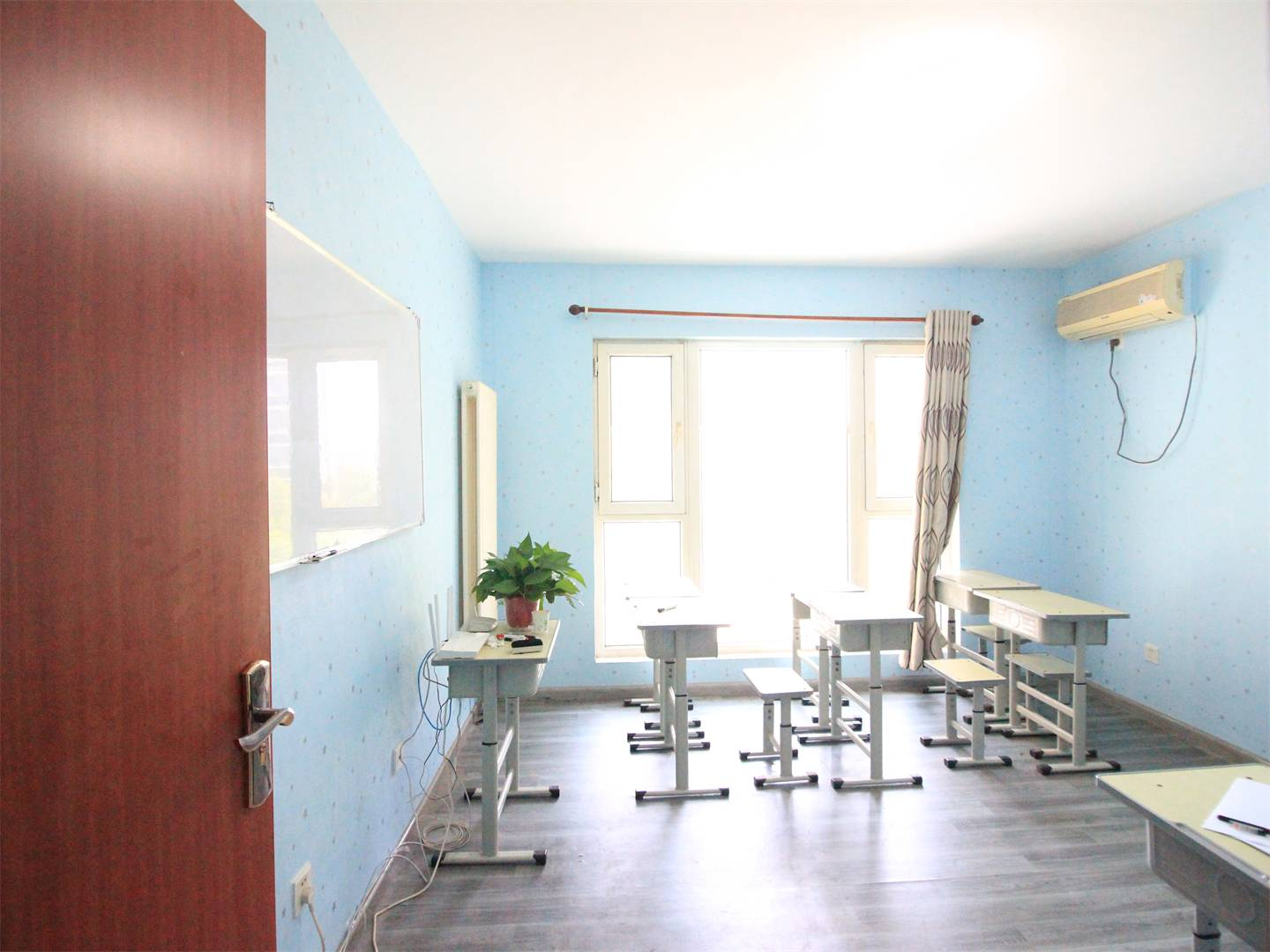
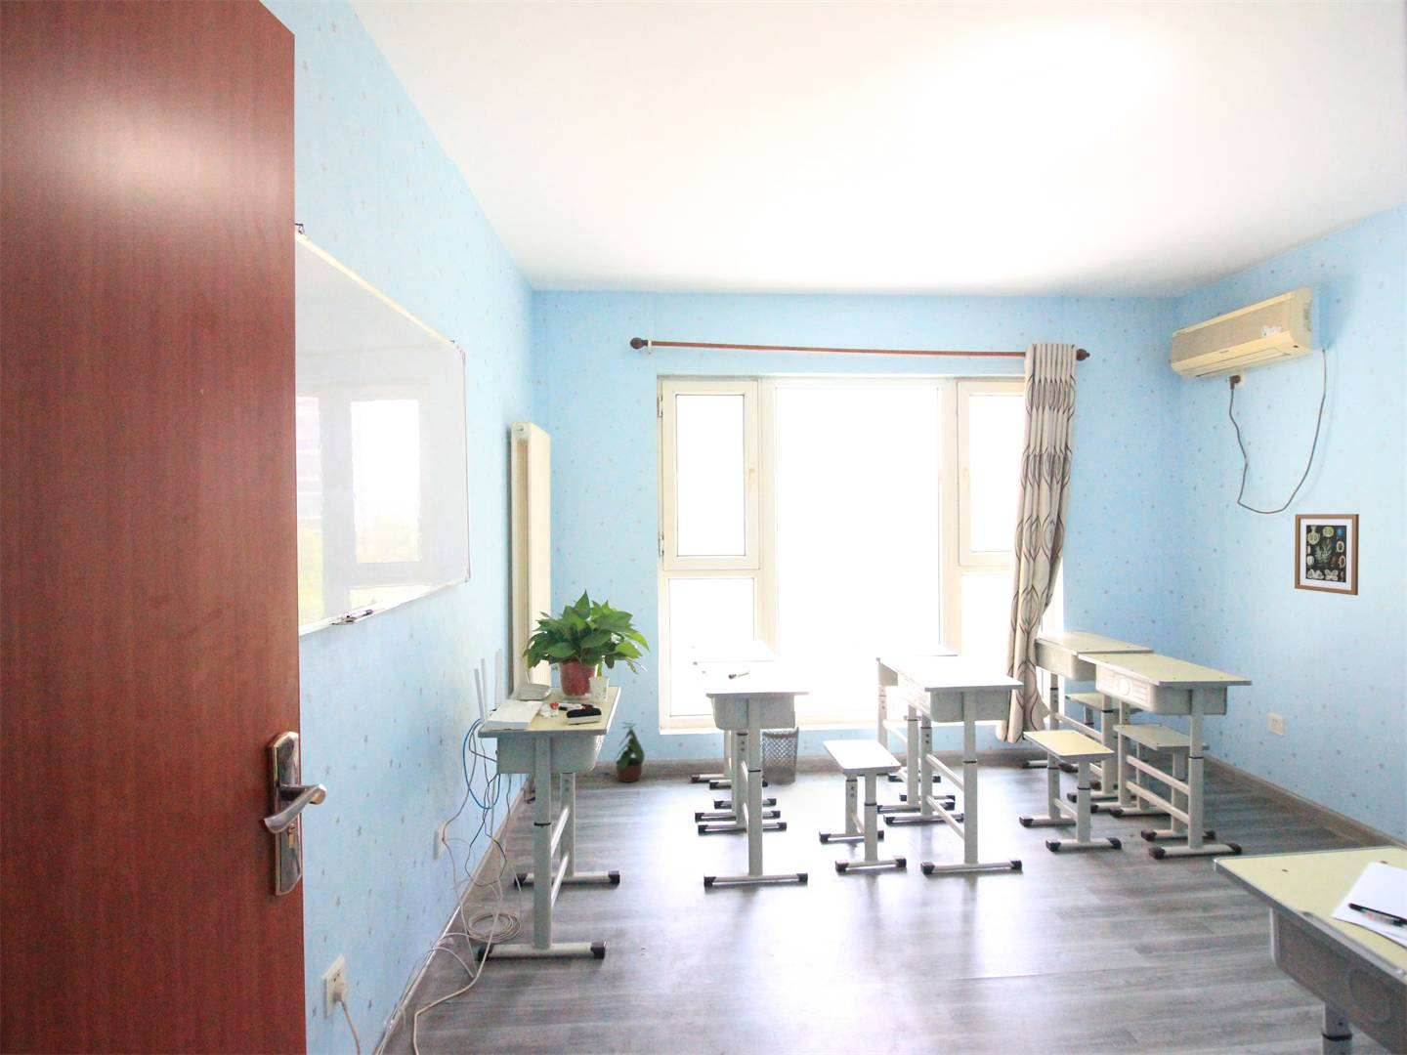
+ potted plant (629, 749)
+ wall art (1325, 553)
+ wastebasket (778, 752)
